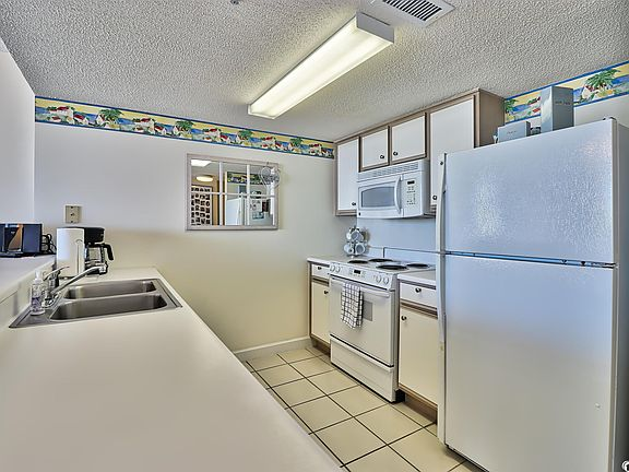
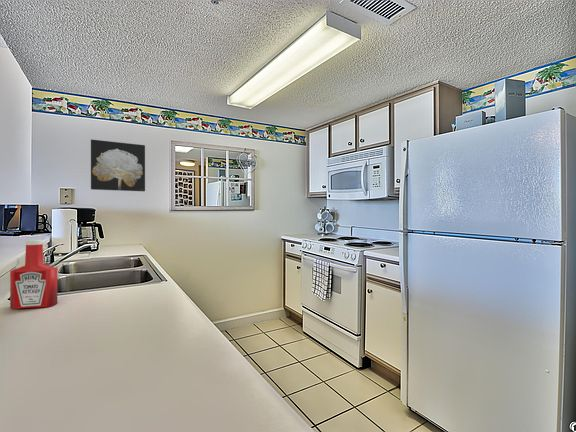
+ soap bottle (34, 272)
+ wall art (118, 166)
